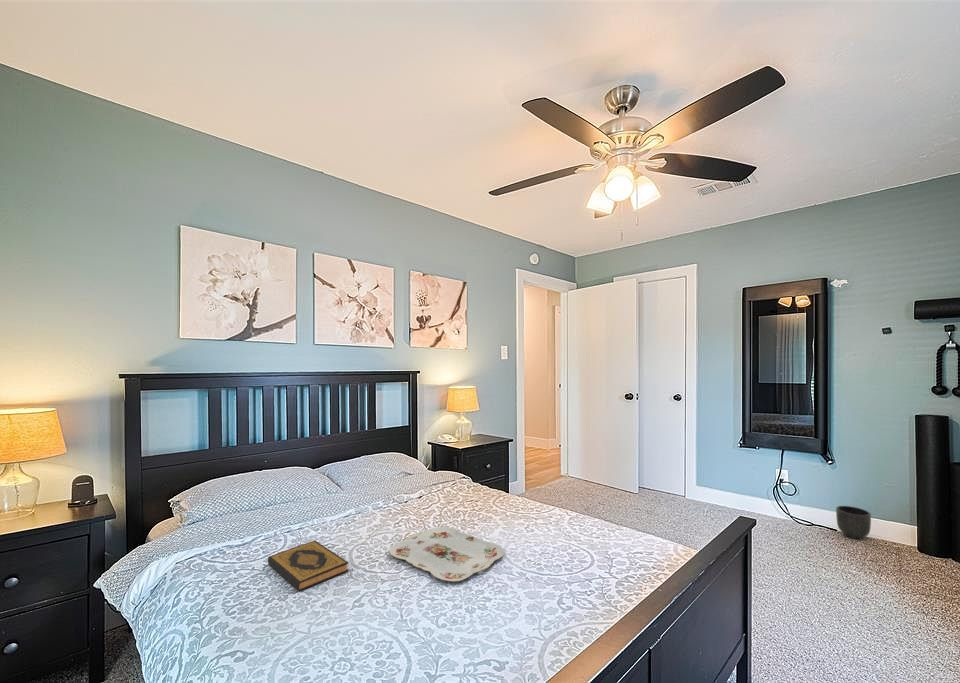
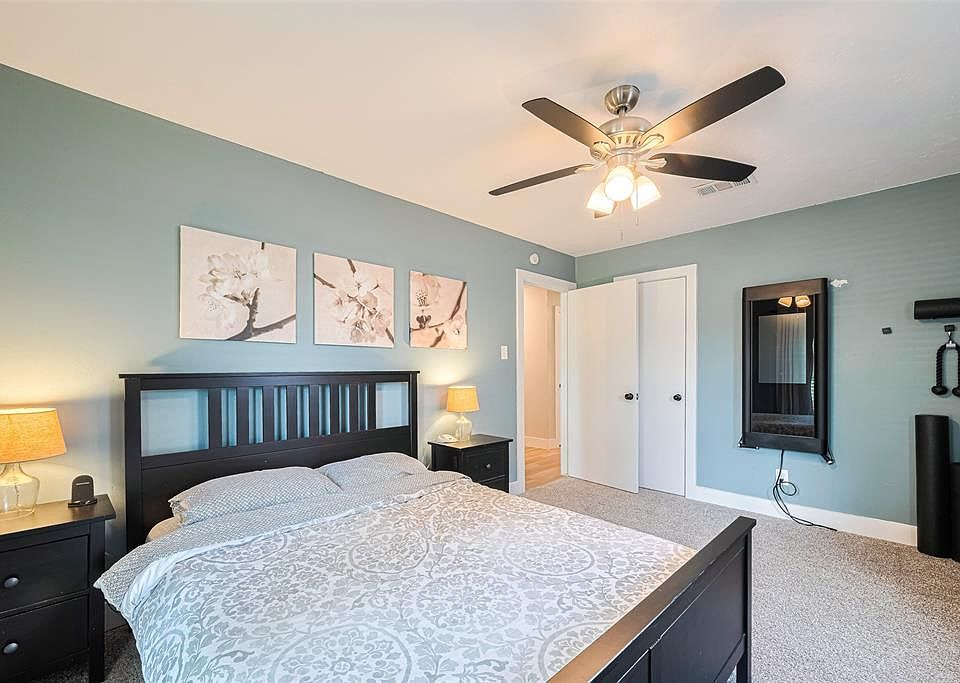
- hardback book (307, 563)
- serving tray (446, 551)
- planter (853, 523)
